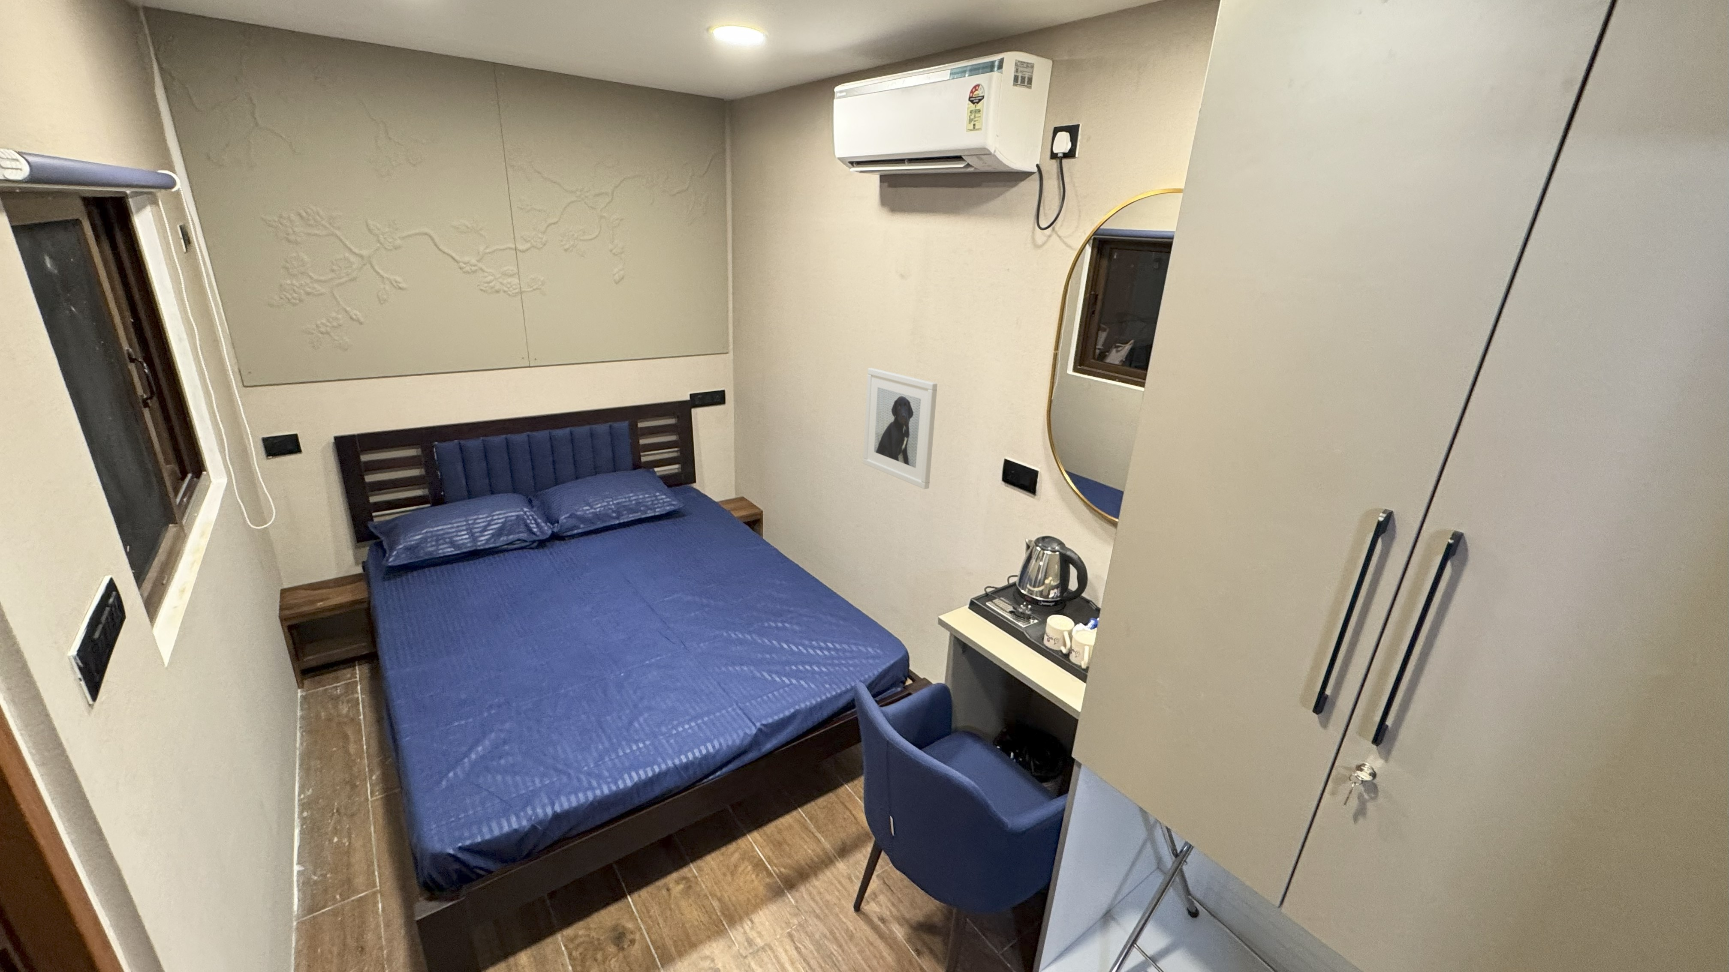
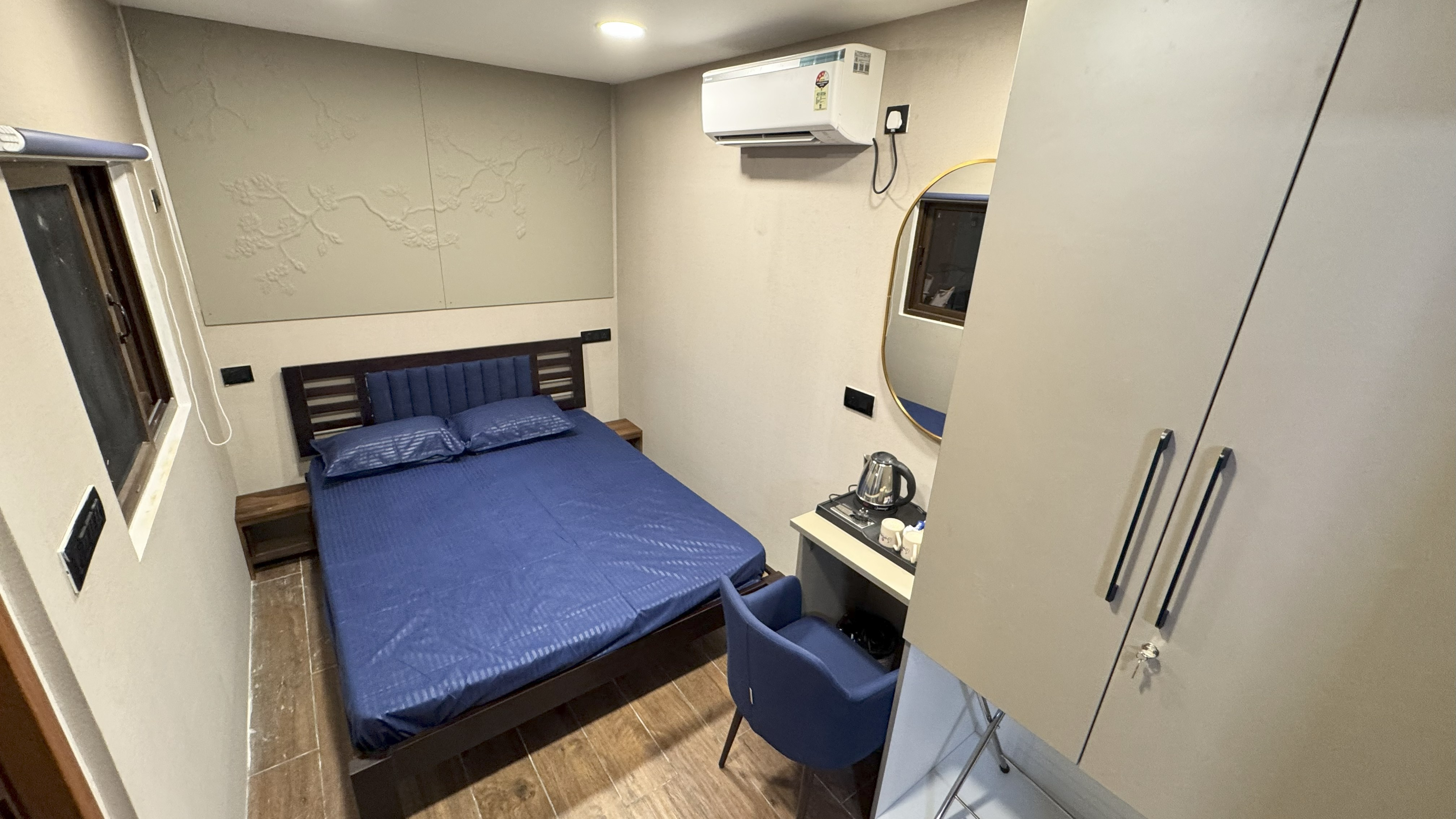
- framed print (897, 426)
